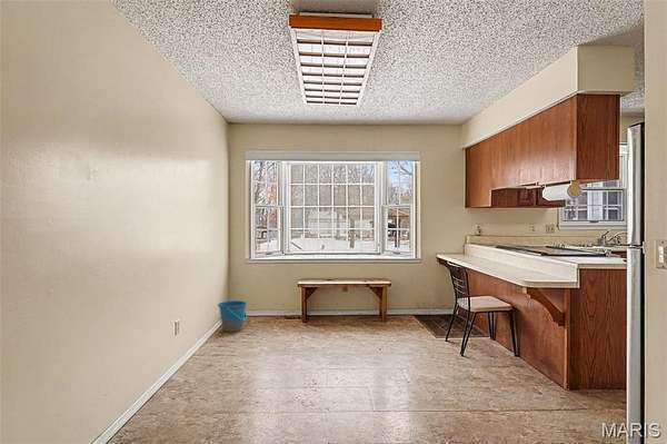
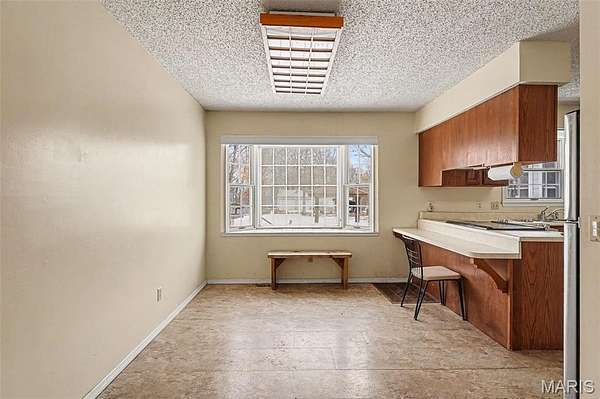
- bucket (232, 316)
